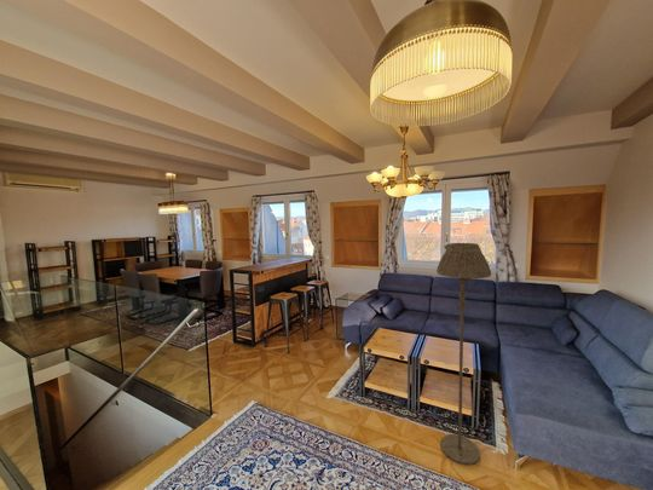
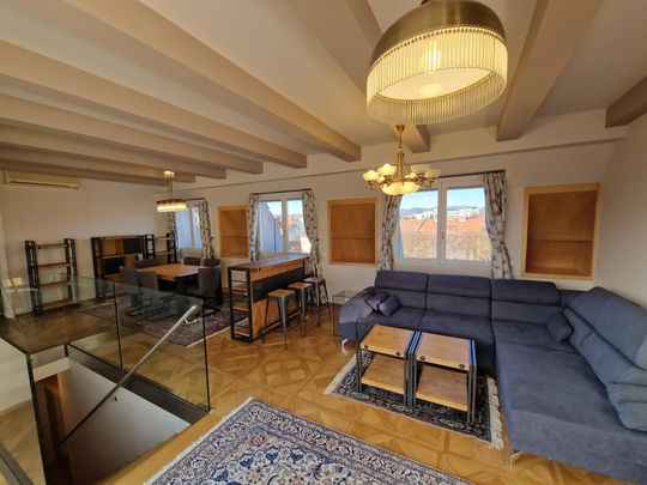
- floor lamp (461, 350)
